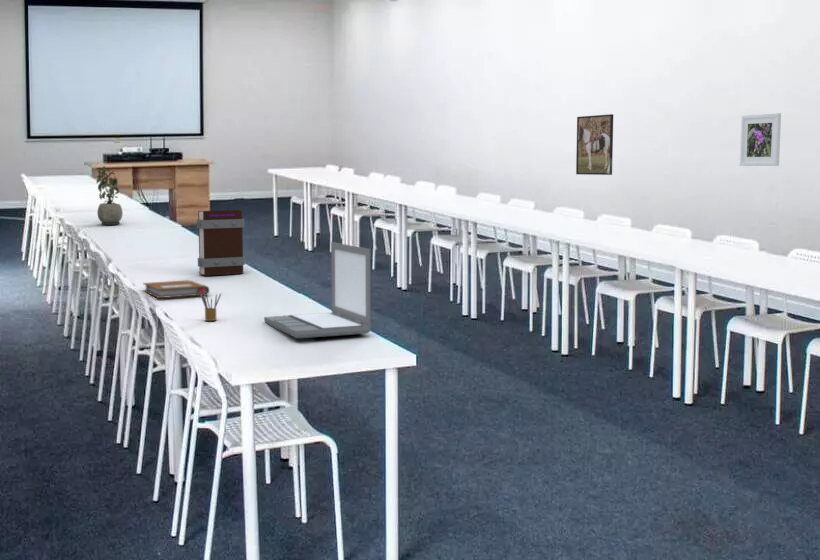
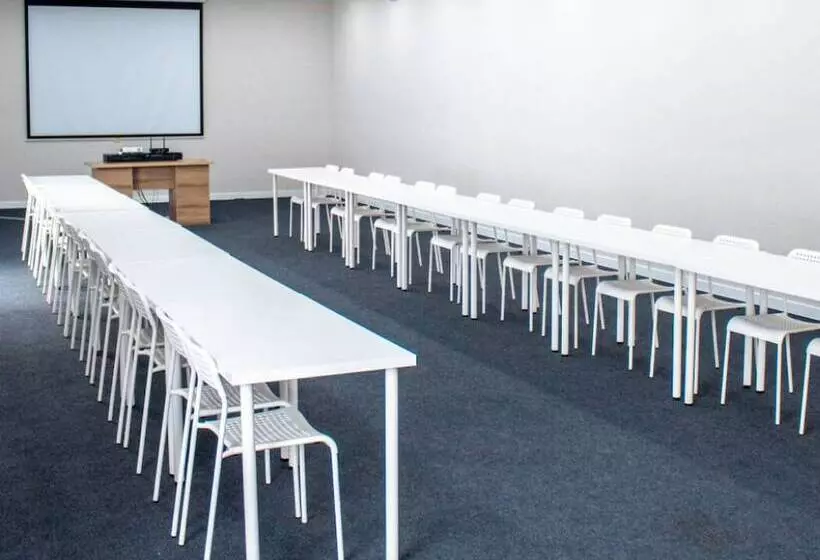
- laptop (332, 287)
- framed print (759, 140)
- potted plant (110, 195)
- pencil box (211, 305)
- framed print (594, 145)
- book (221, 242)
- notebook (176, 288)
